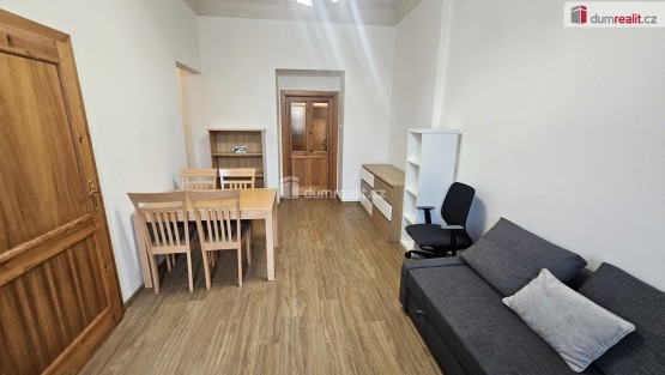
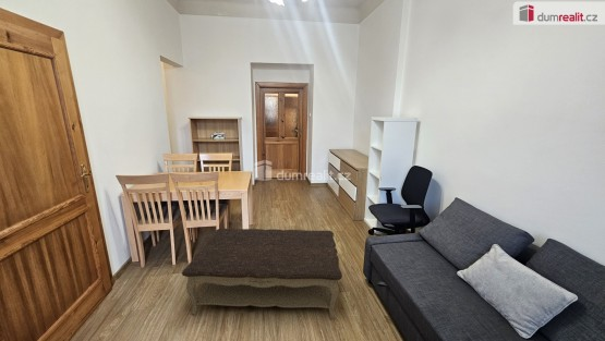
+ coffee table (269, 267)
